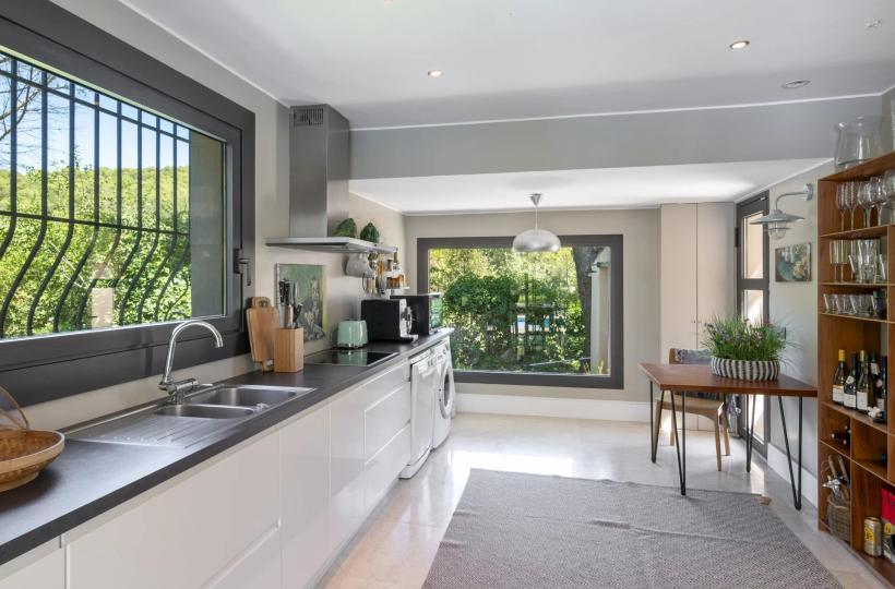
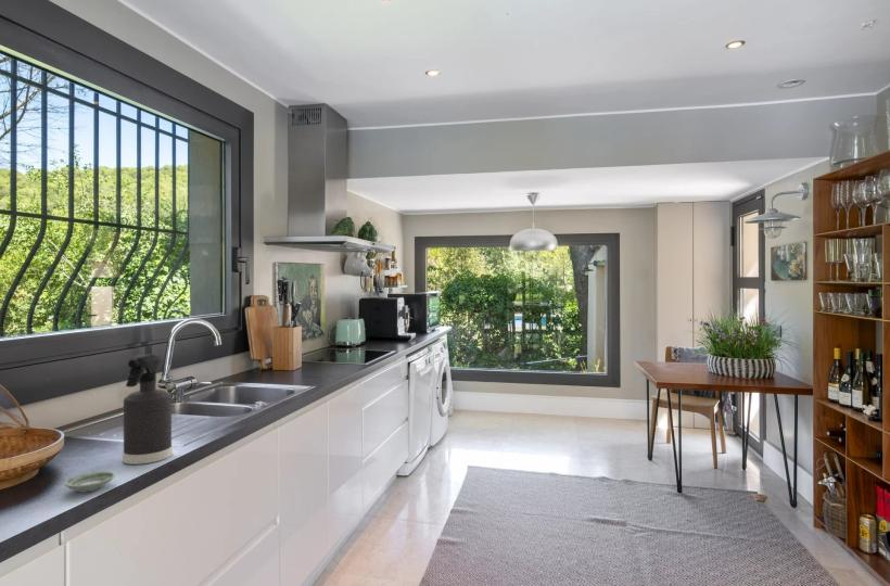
+ saucer (90, 483)
+ spray bottle (145, 406)
